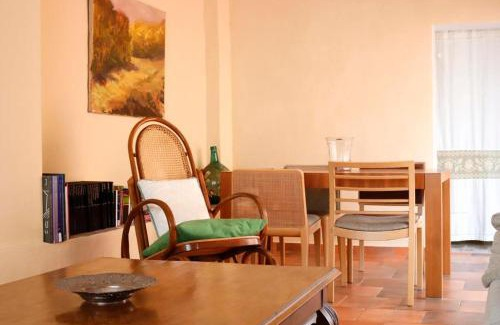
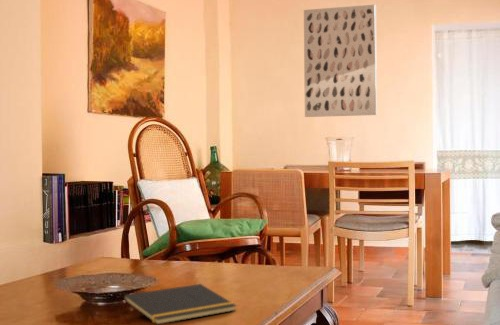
+ notepad (180, 302)
+ wall art (339, 61)
